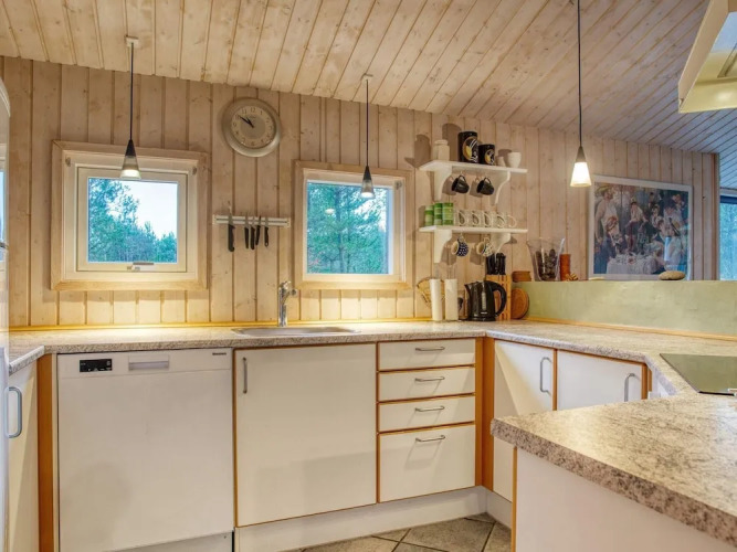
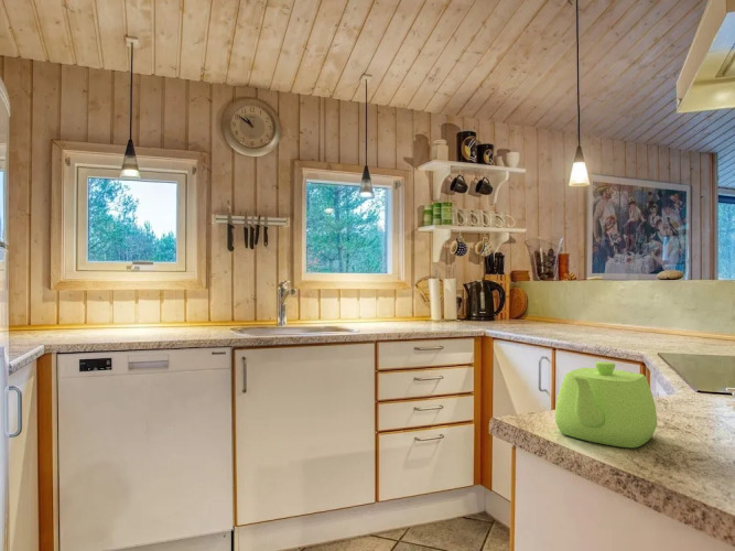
+ teapot (603, 399)
